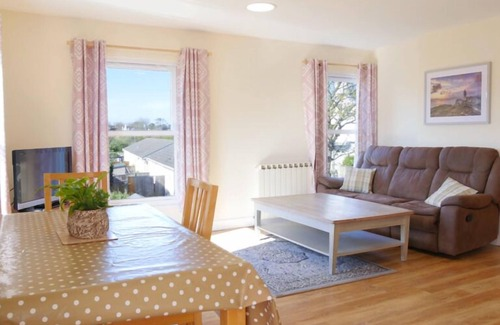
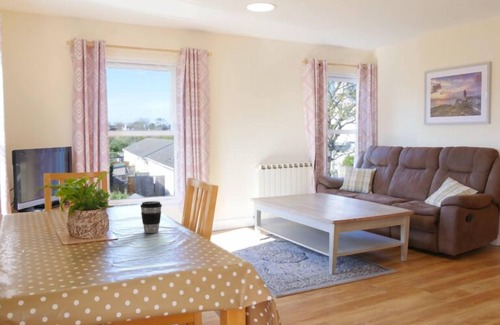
+ coffee cup (151, 217)
